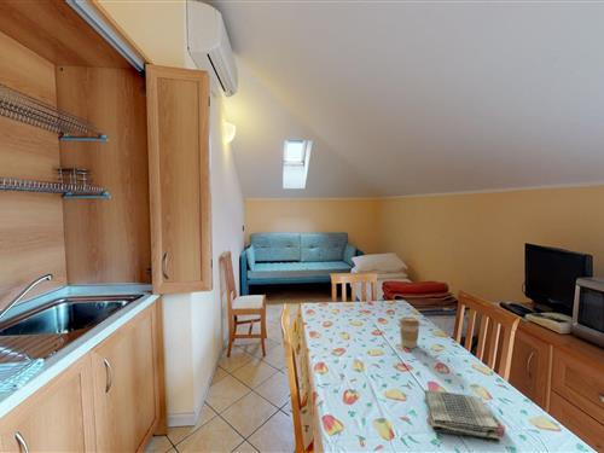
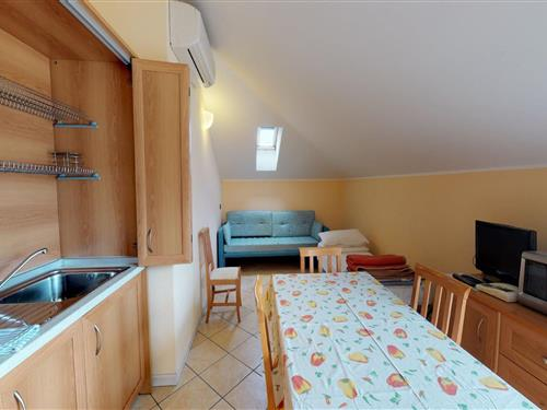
- coffee cup (408, 331)
- dish towel (458, 411)
